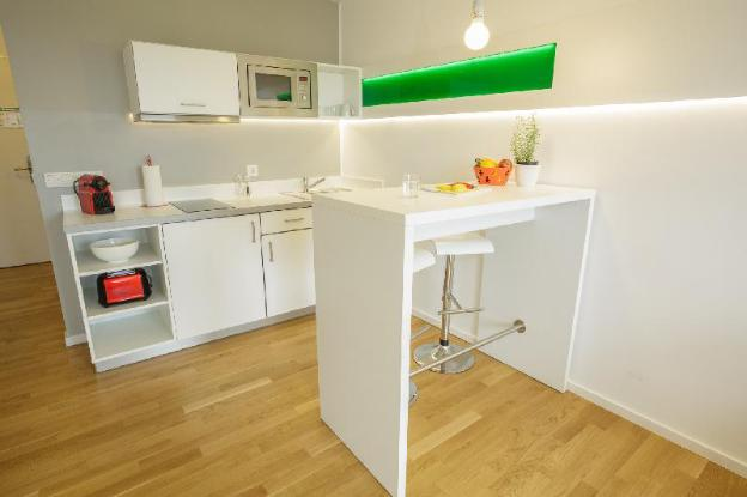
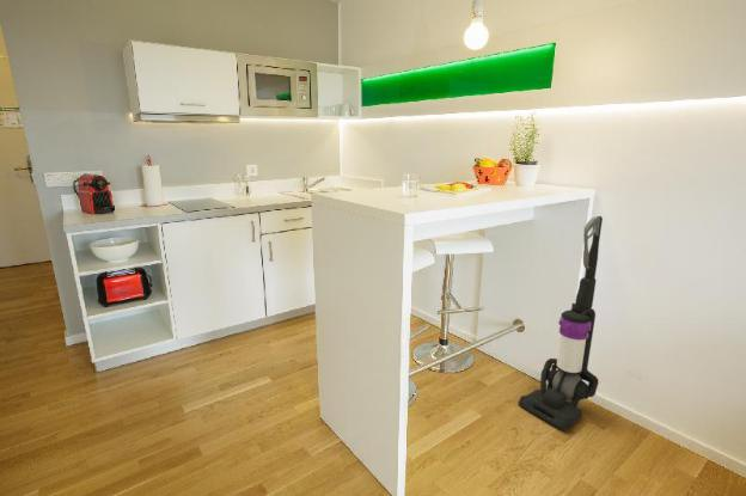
+ vacuum cleaner (571, 317)
